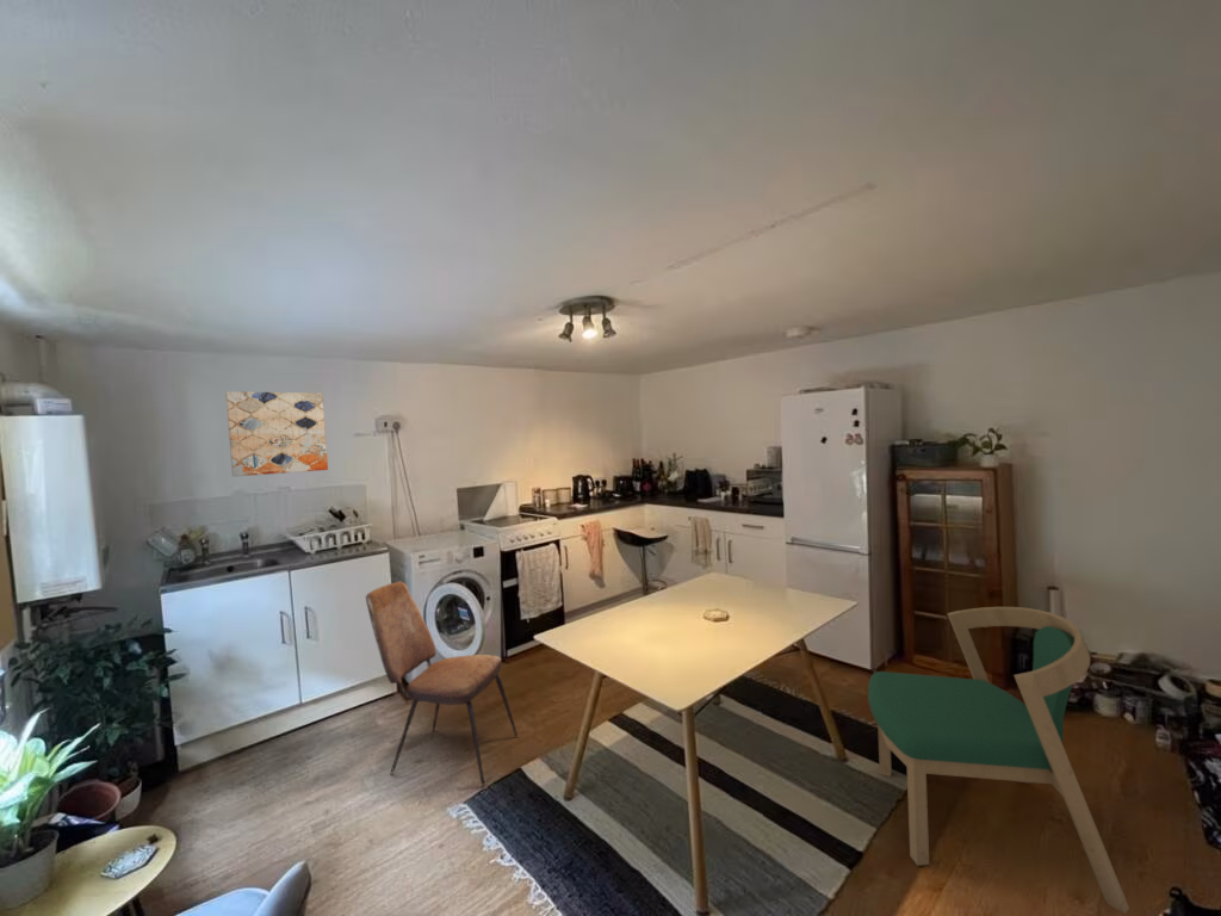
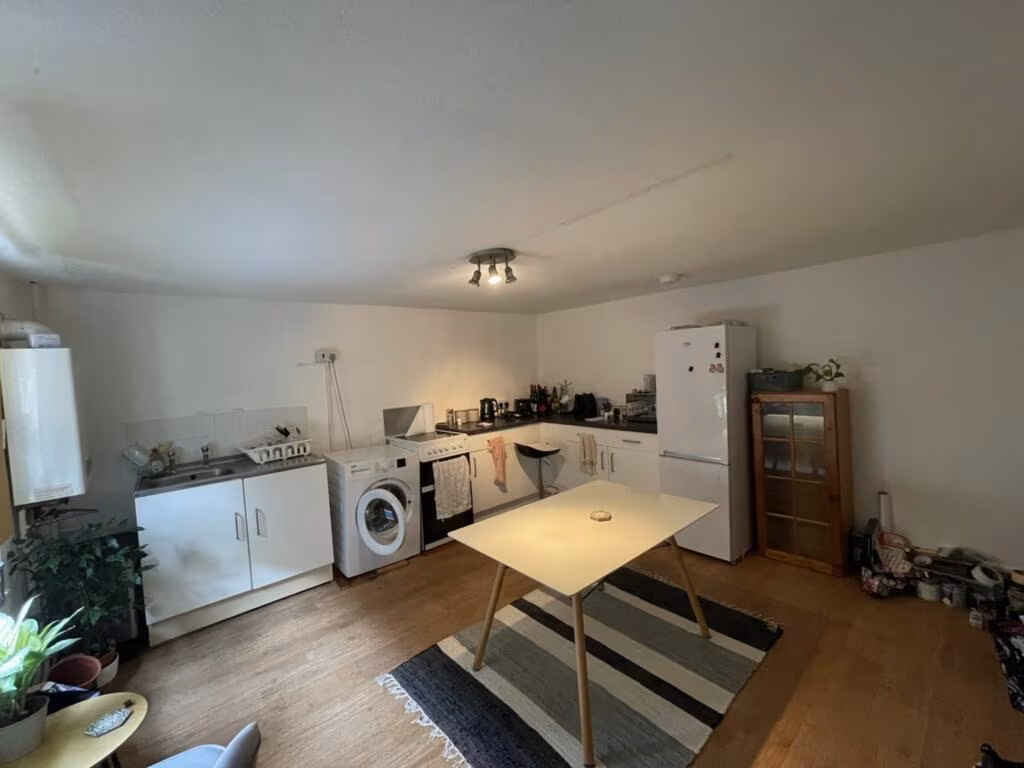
- dining chair (440, 670)
- dining chair (969, 719)
- wall art (279, 433)
